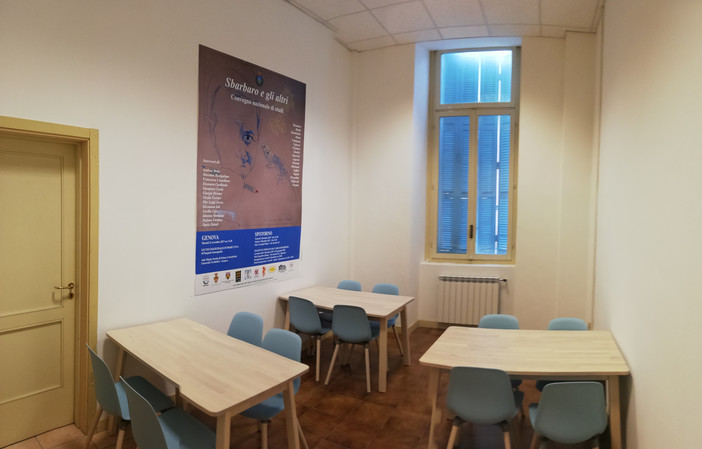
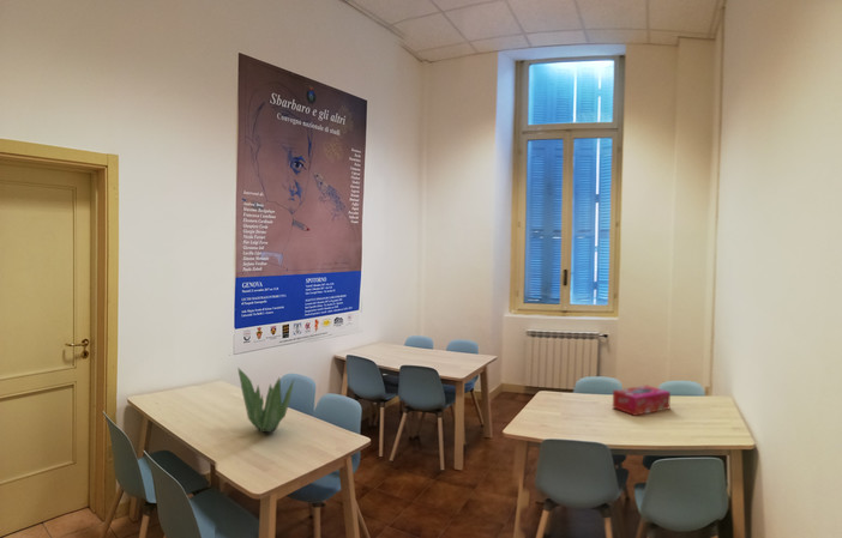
+ tissue box (640, 399)
+ plant (261, 400)
